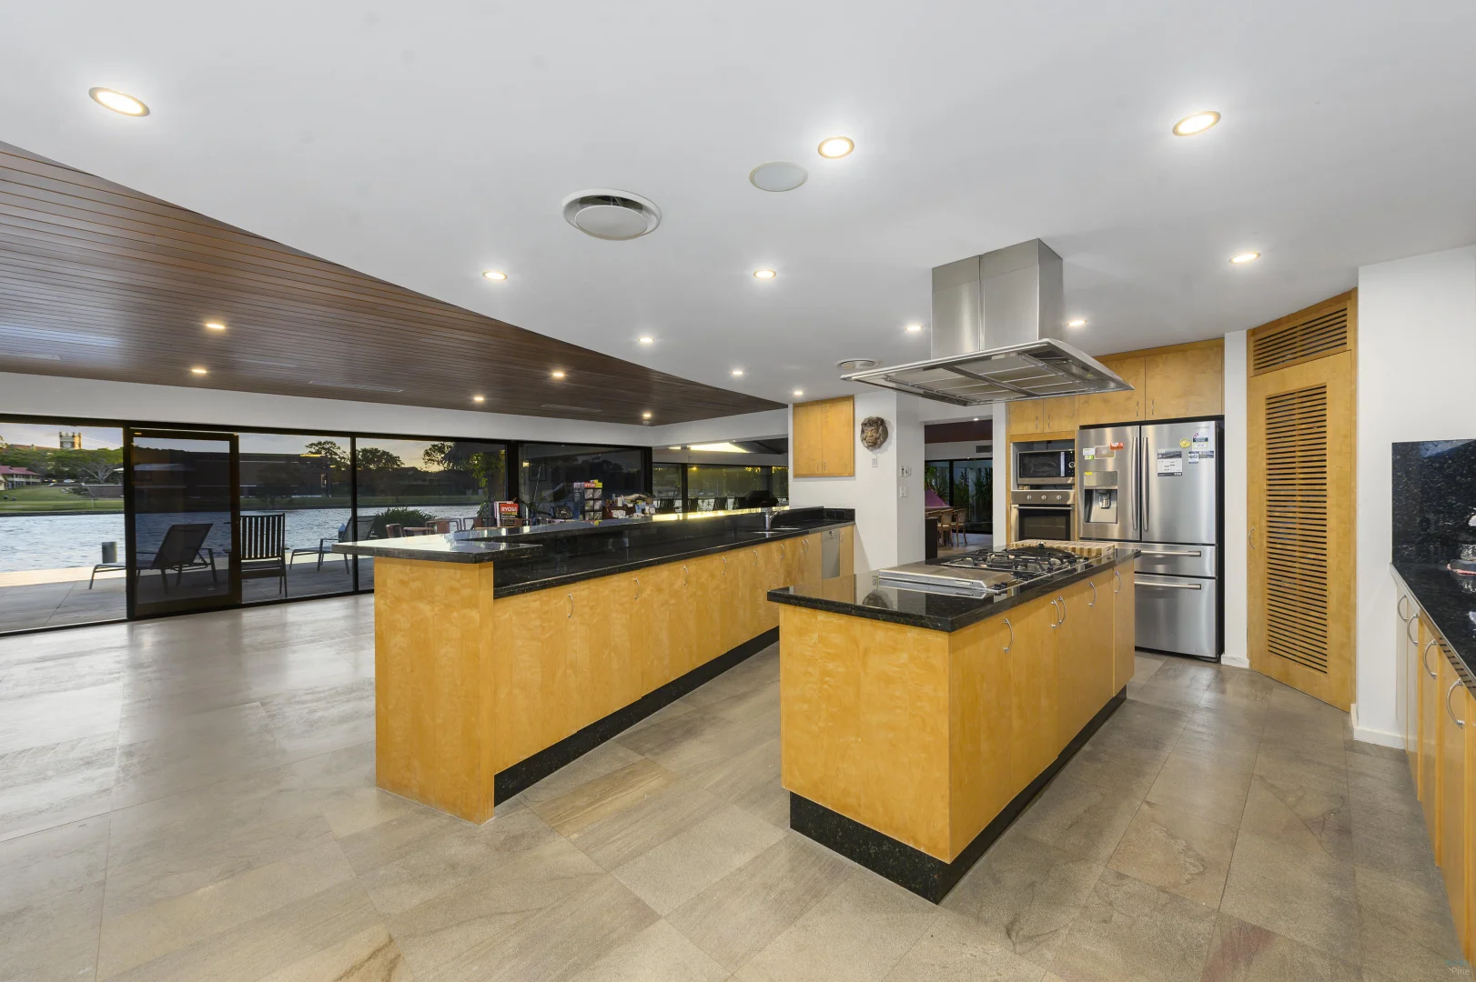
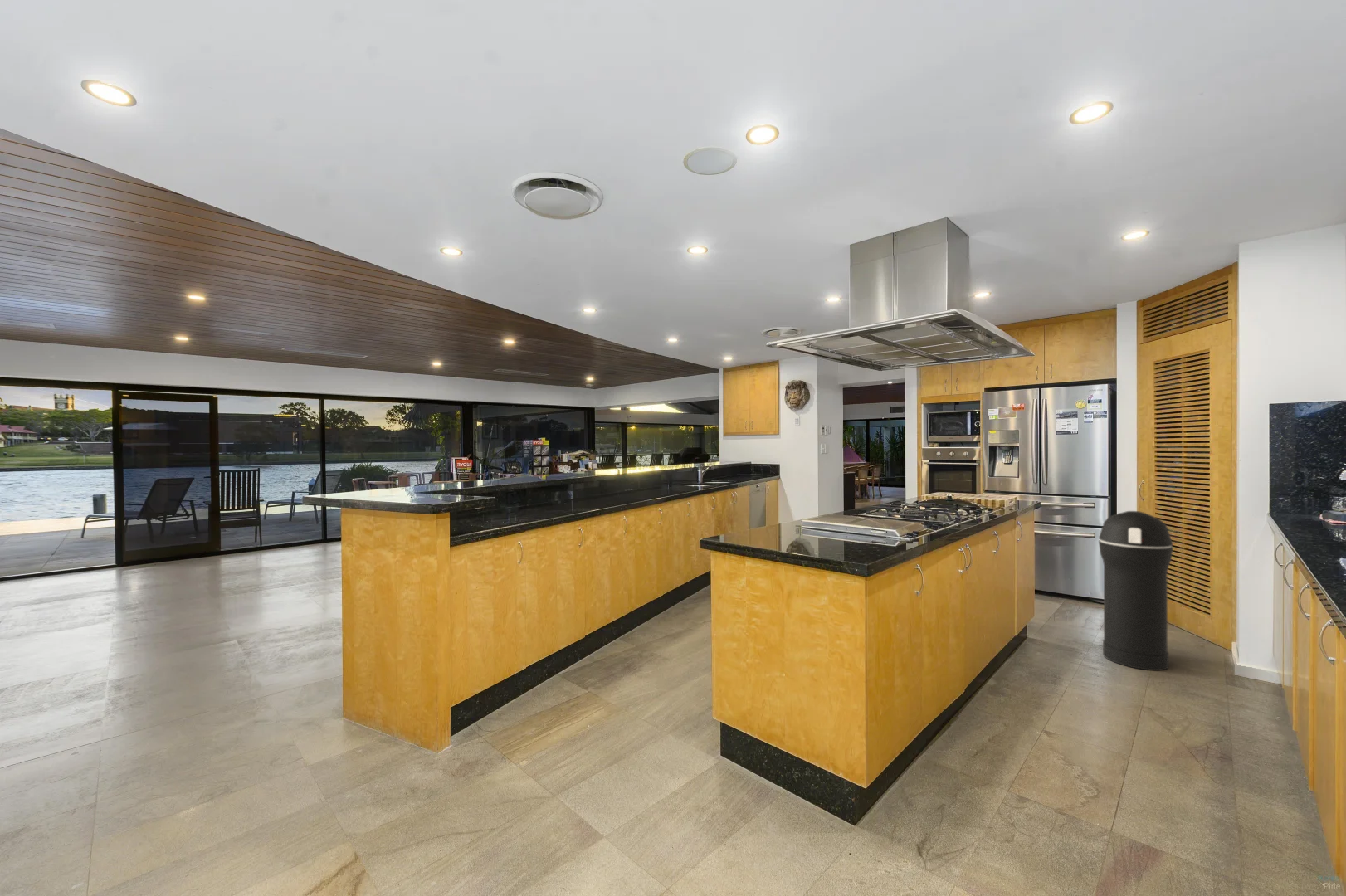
+ trash can (1134, 585)
